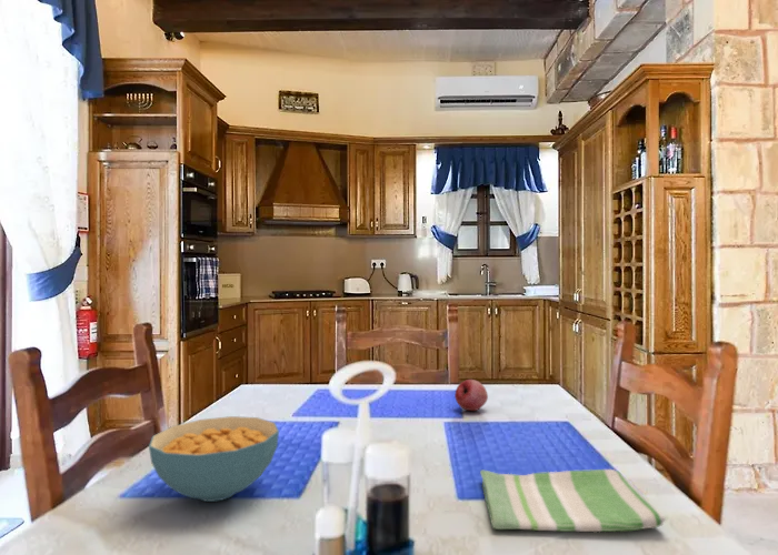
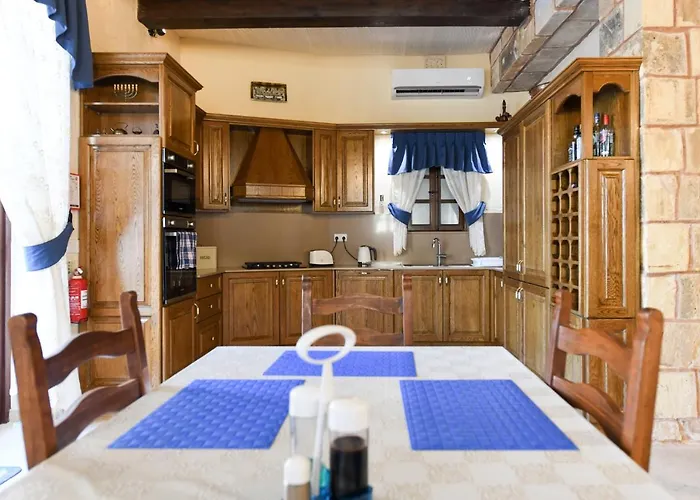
- dish towel (562, 496)
- cereal bowl (217, 463)
- fruit (471, 395)
